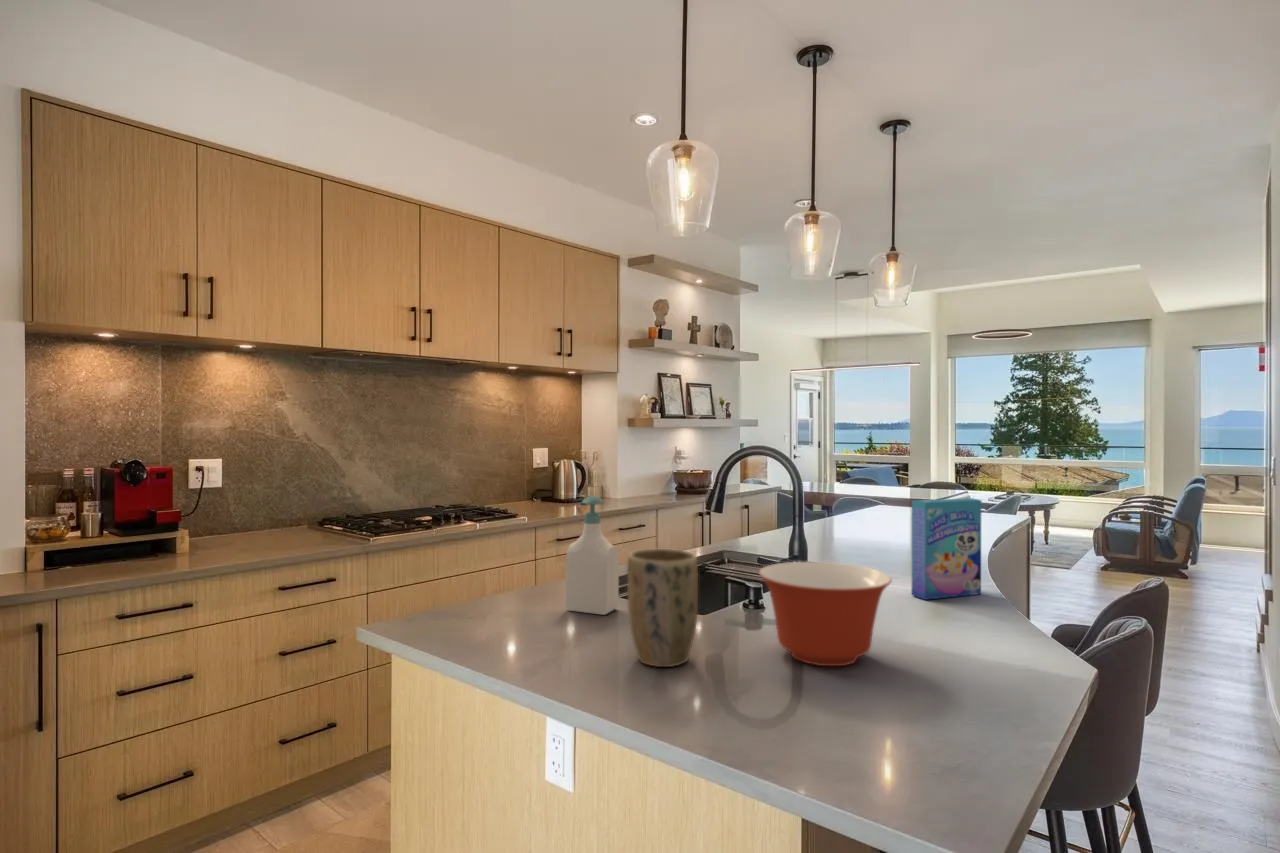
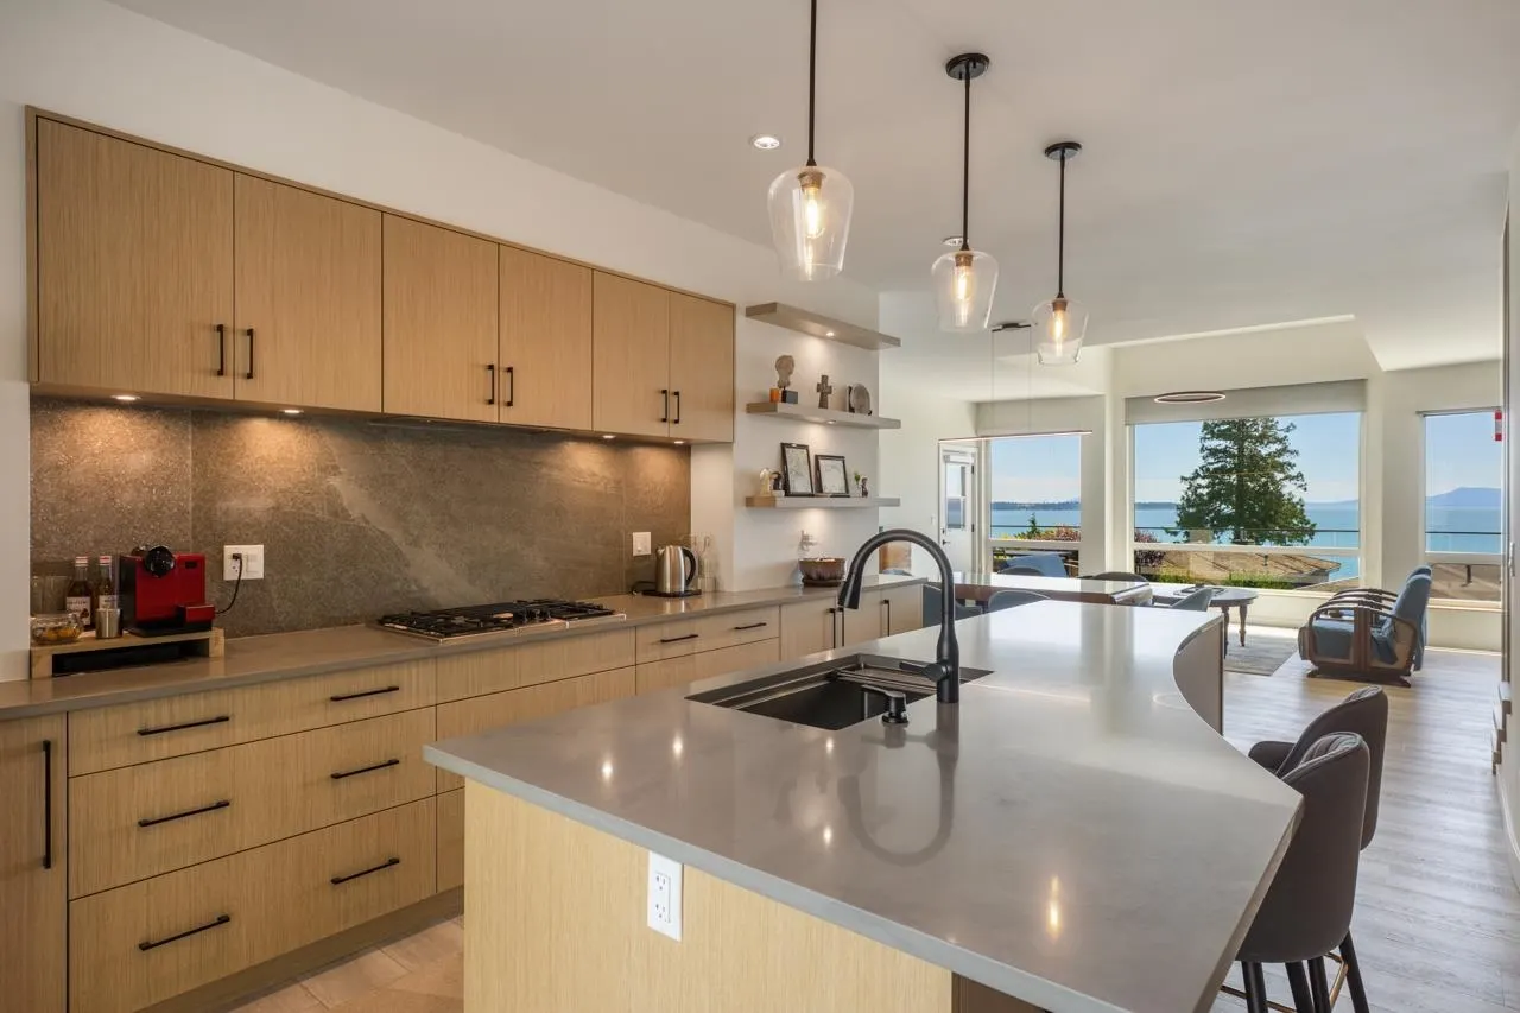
- plant pot (662, 606)
- cereal box (946, 547)
- mixing bowl (823, 614)
- soap bottle (590, 552)
